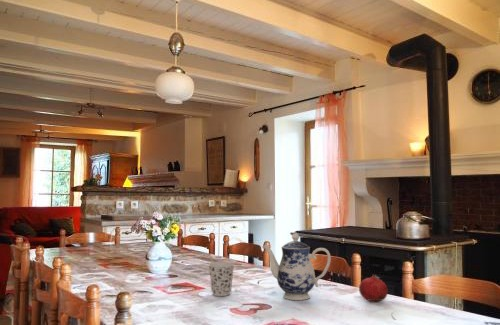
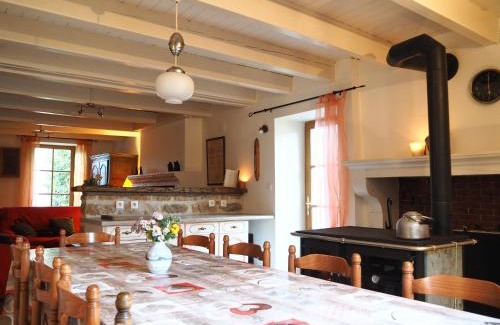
- cup (221, 279)
- fruit (373, 287)
- teapot (295, 265)
